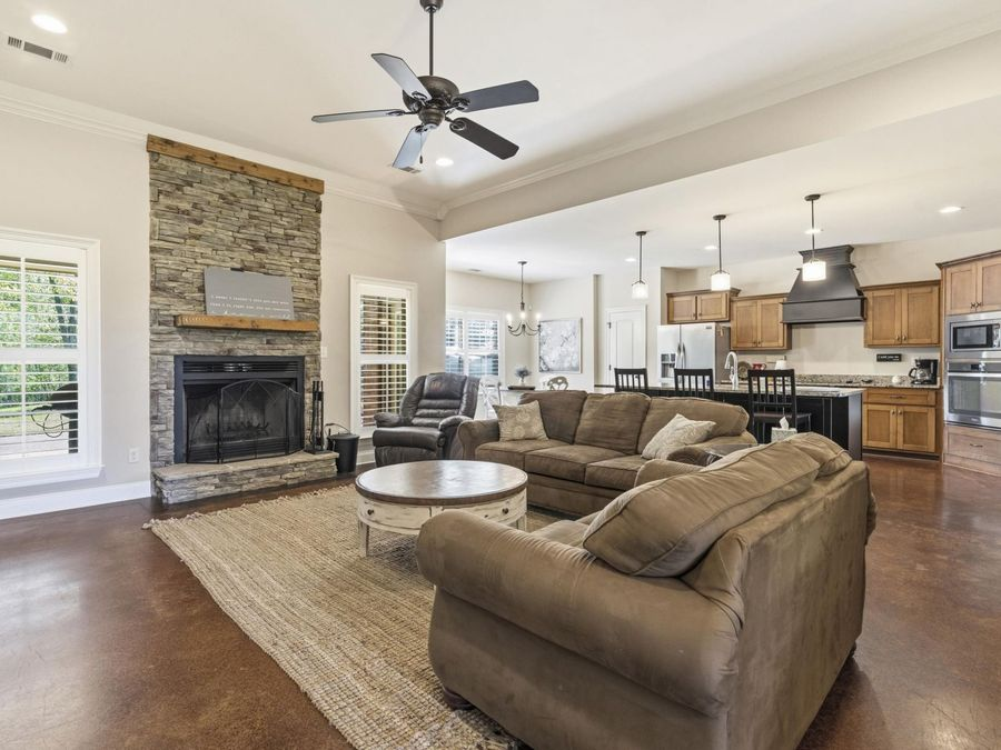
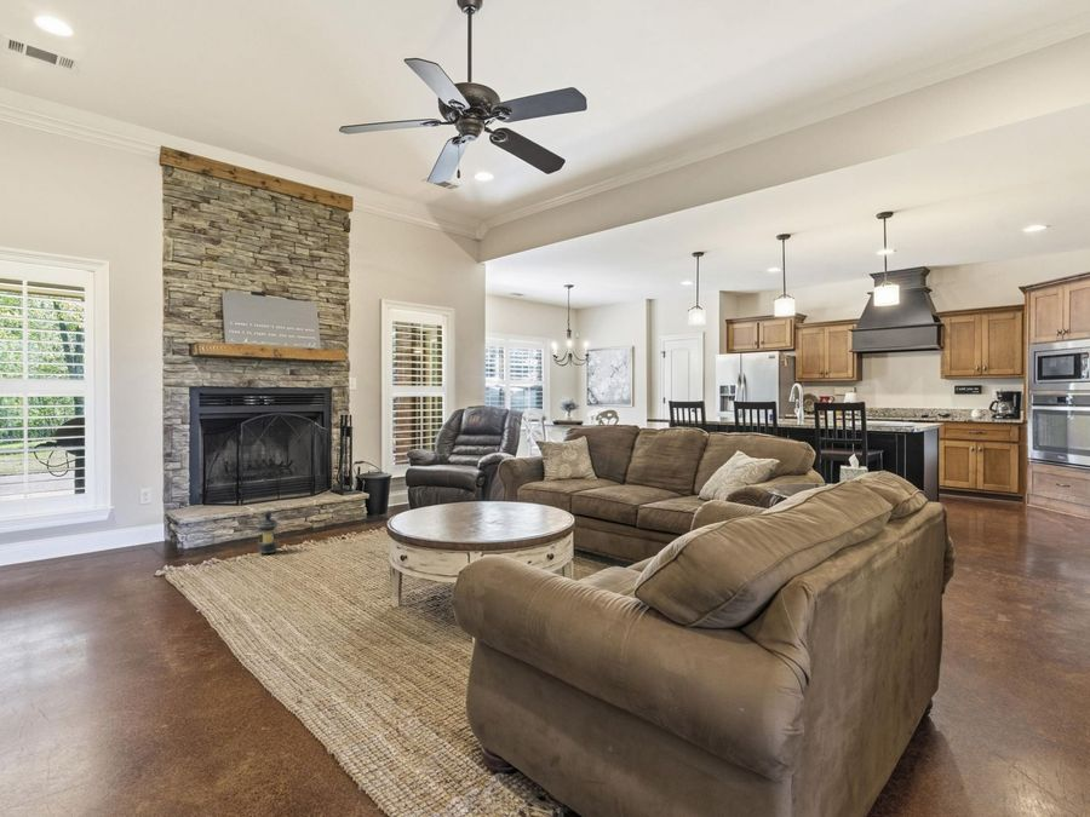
+ lantern (268, 528)
